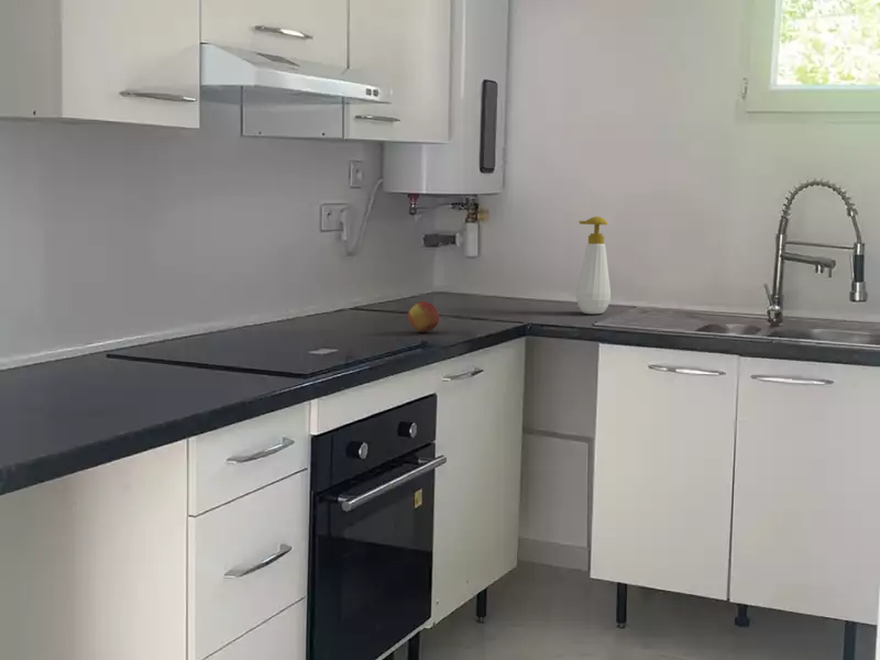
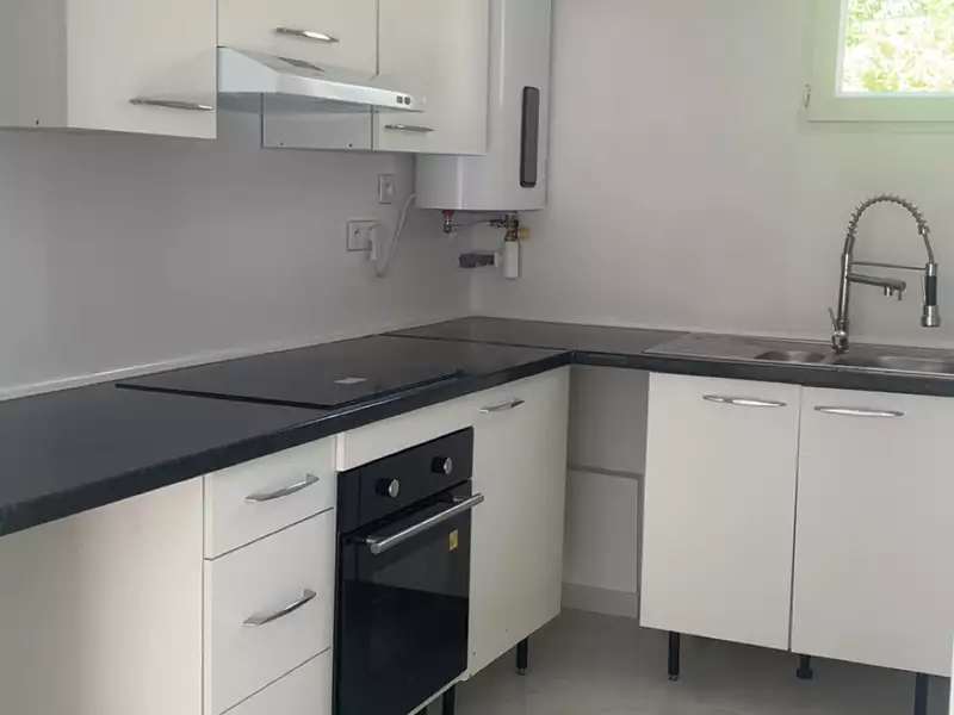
- soap bottle (592, 264)
- apple (422, 317)
